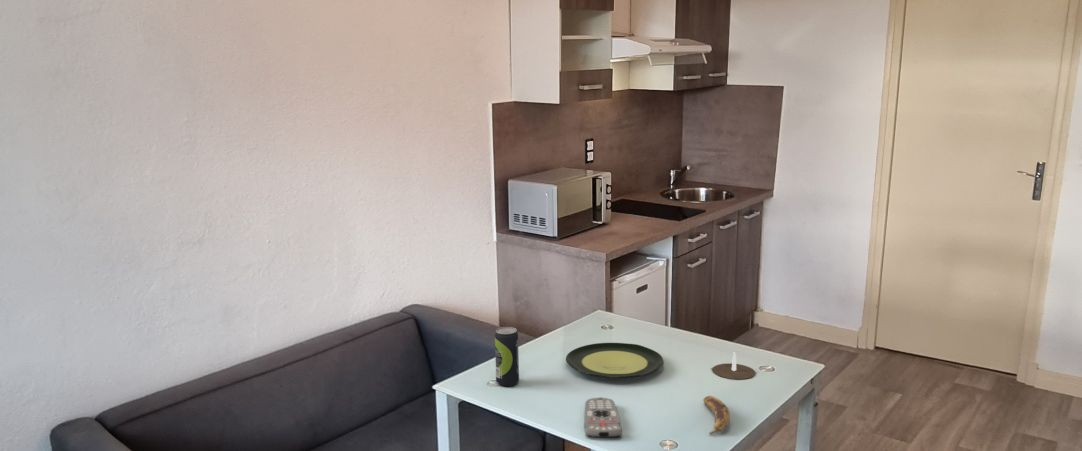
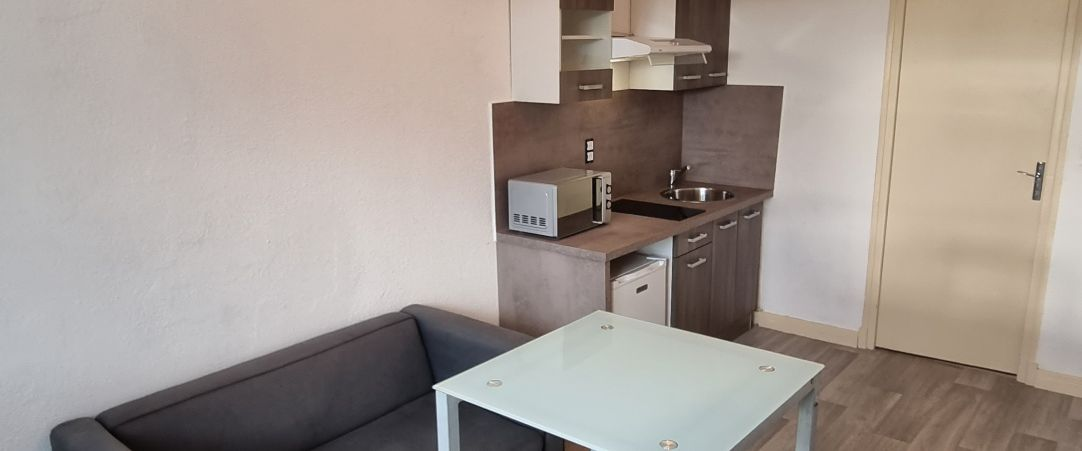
- plate (614, 362)
- beverage can (507, 356)
- candle (732, 362)
- banana (715, 410)
- remote control (601, 417)
